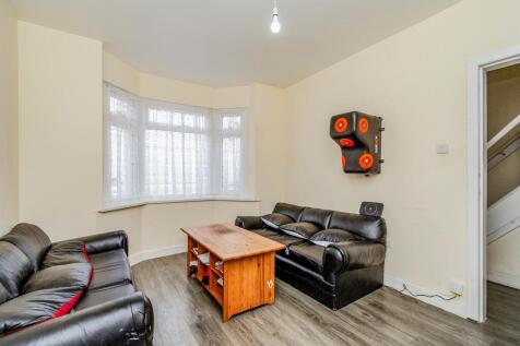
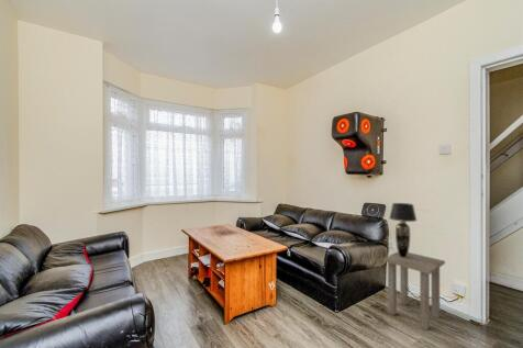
+ table lamp (402, 229)
+ side table (407, 287)
